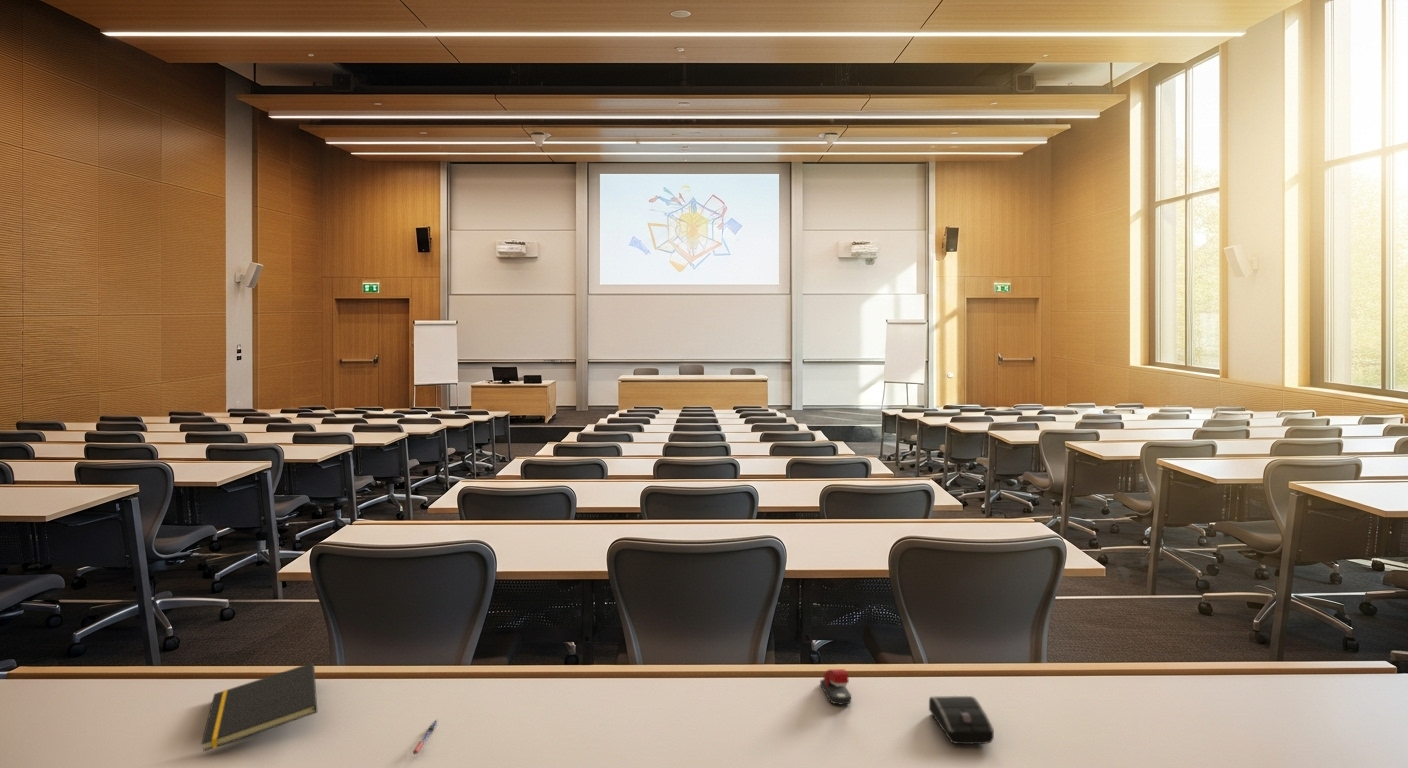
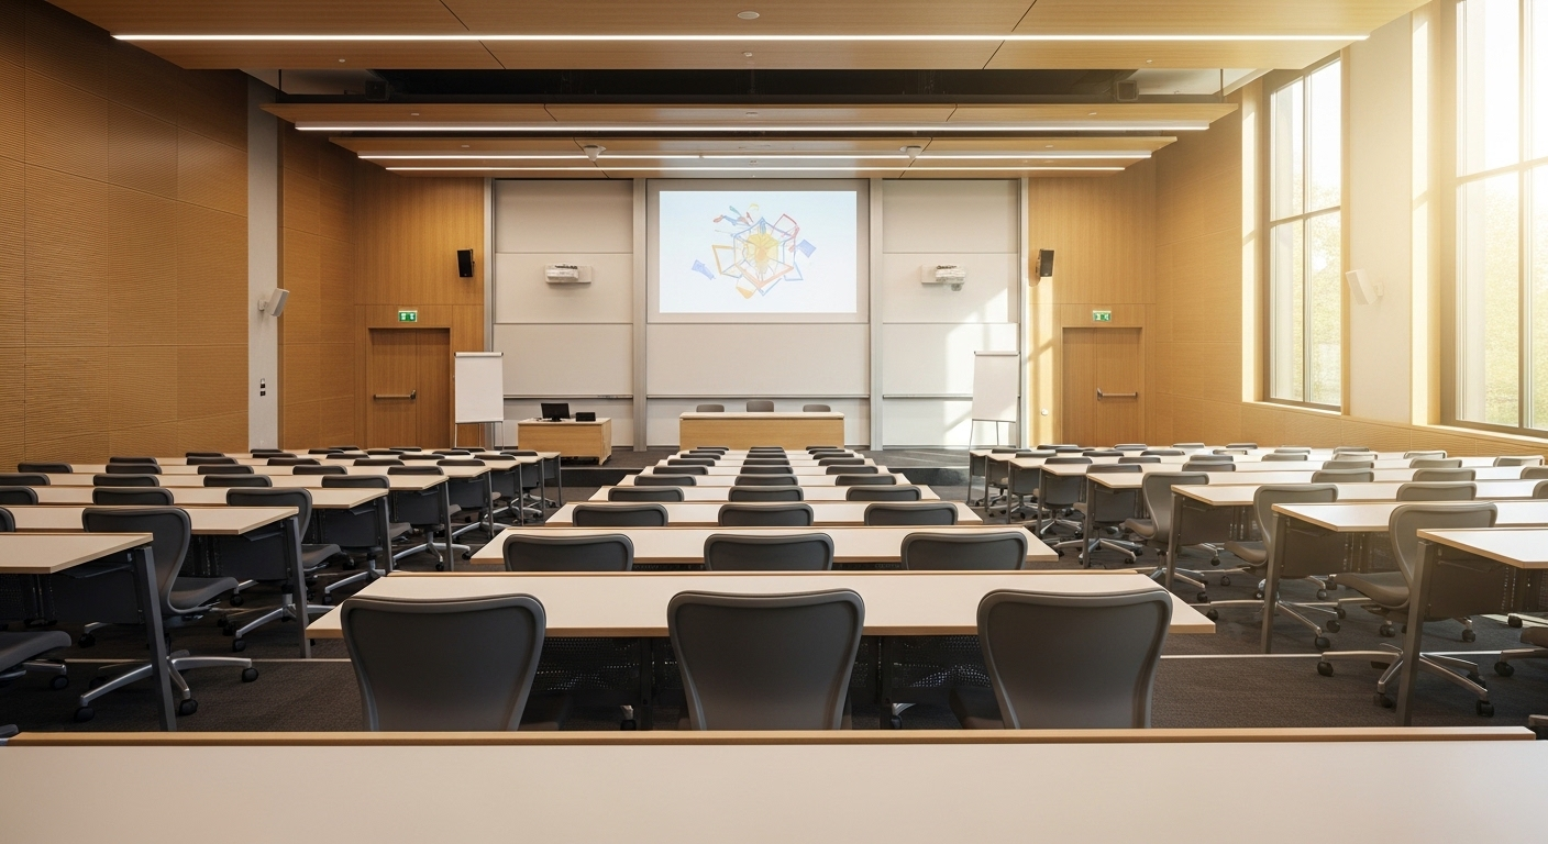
- stapler (836, 680)
- notepad (263, 702)
- pen (426, 734)
- computer mouse (960, 717)
